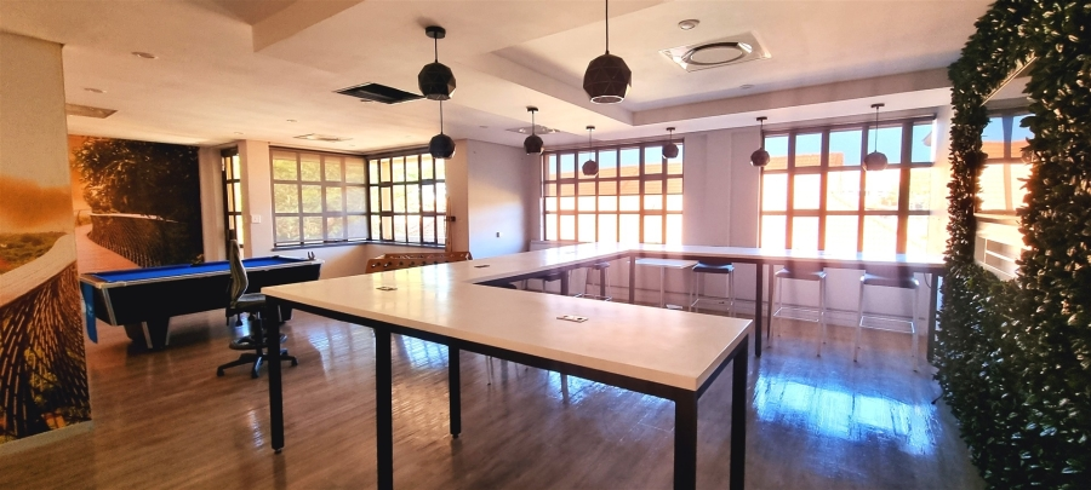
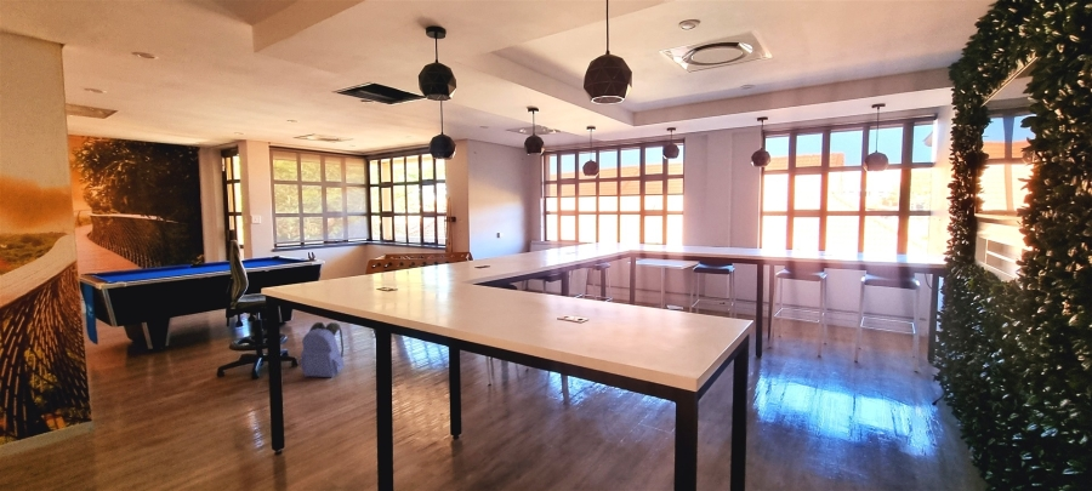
+ backpack (325, 347)
